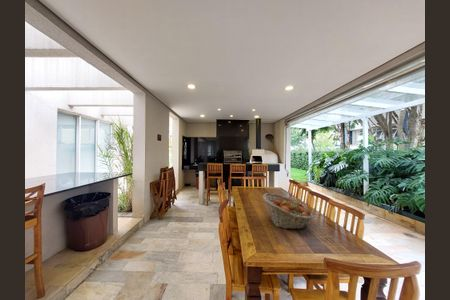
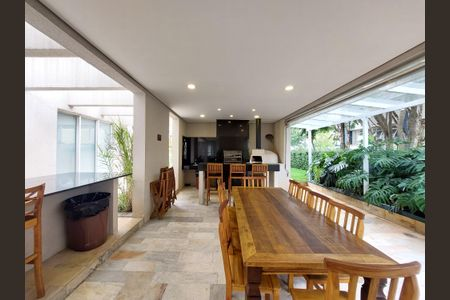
- fruit basket (286, 209)
